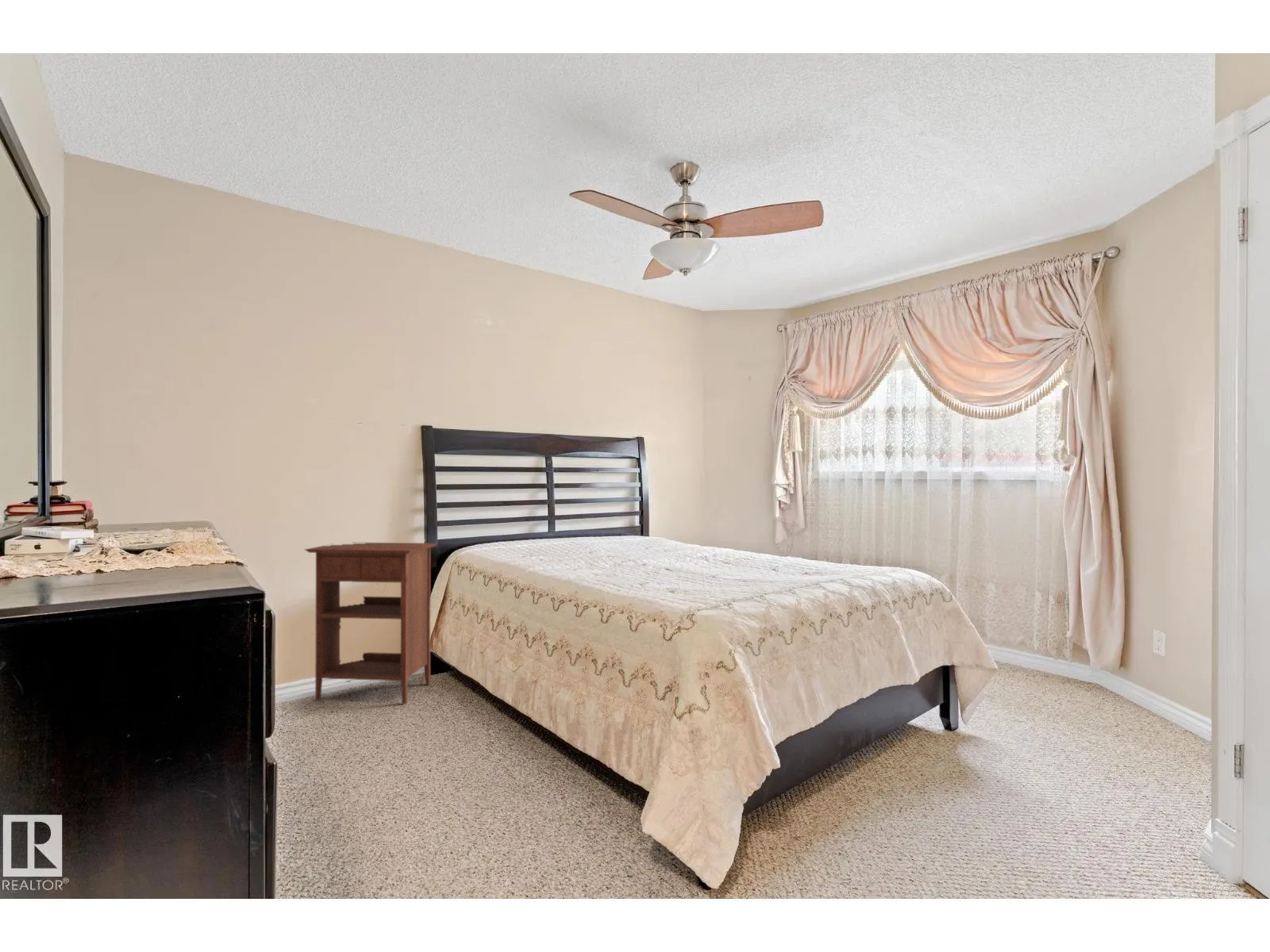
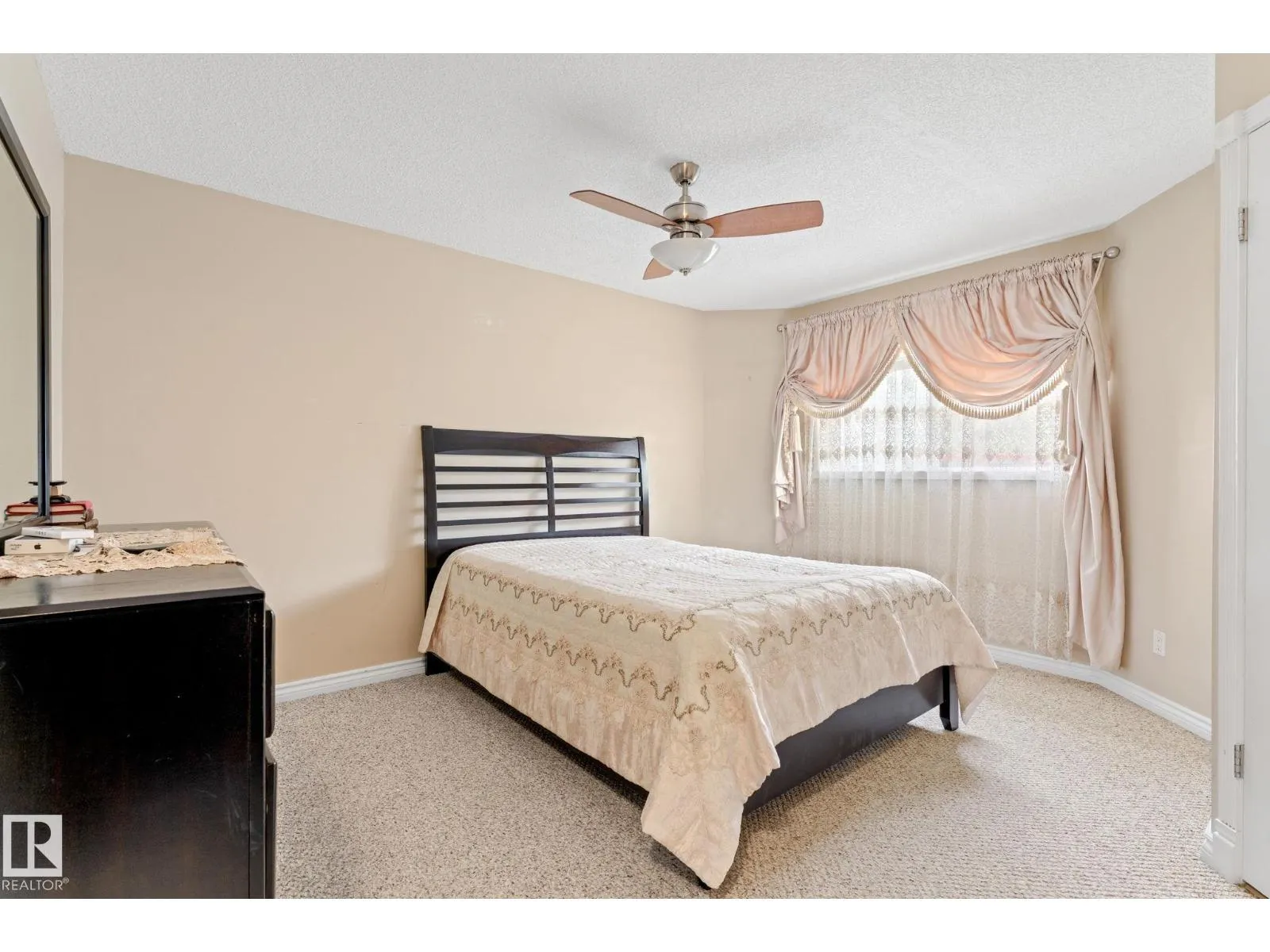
- nightstand (373, 618)
